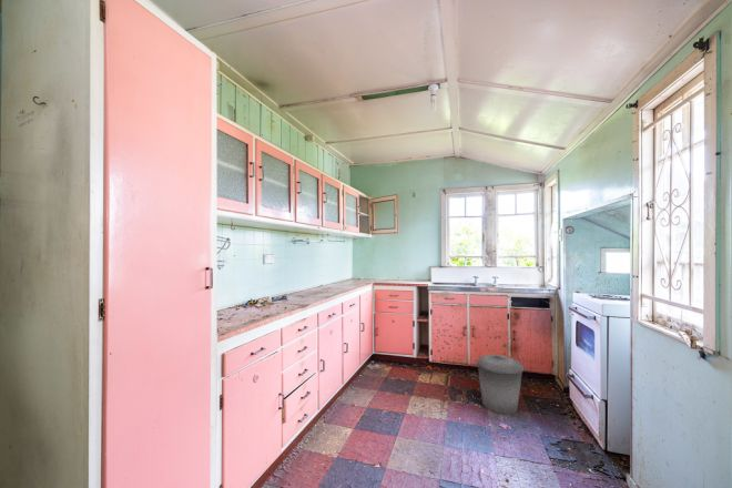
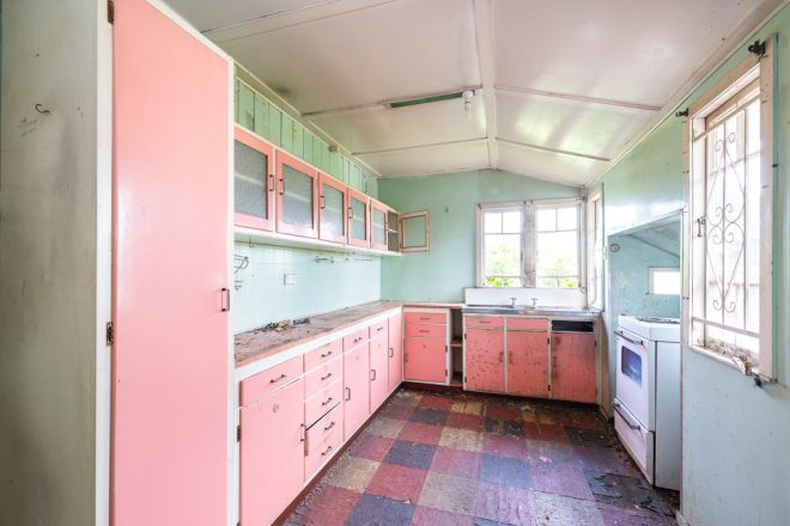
- trash can (499, 380)
